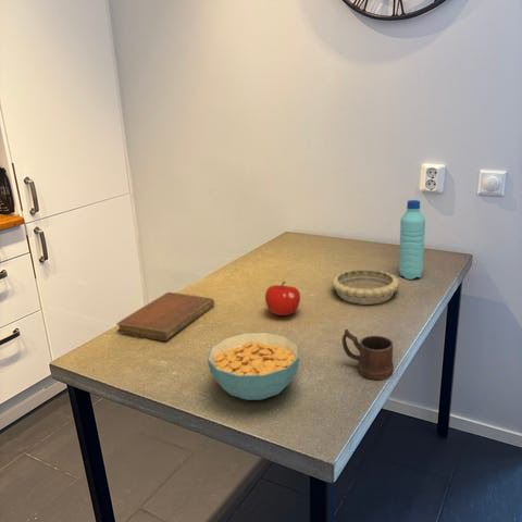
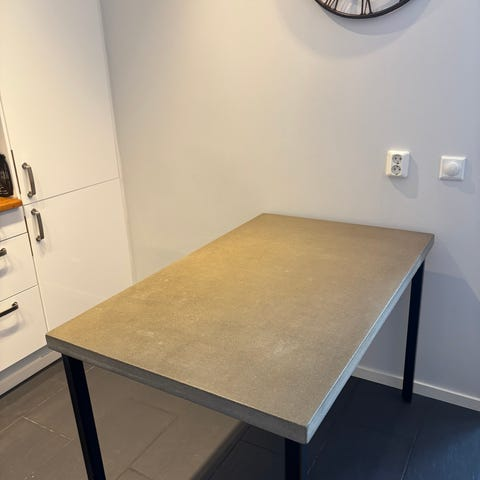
- notebook (167, 314)
- fruit (282, 297)
- decorative bowl (364, 288)
- cereal bowl (254, 372)
- water bottle (411, 239)
- mug (366, 351)
